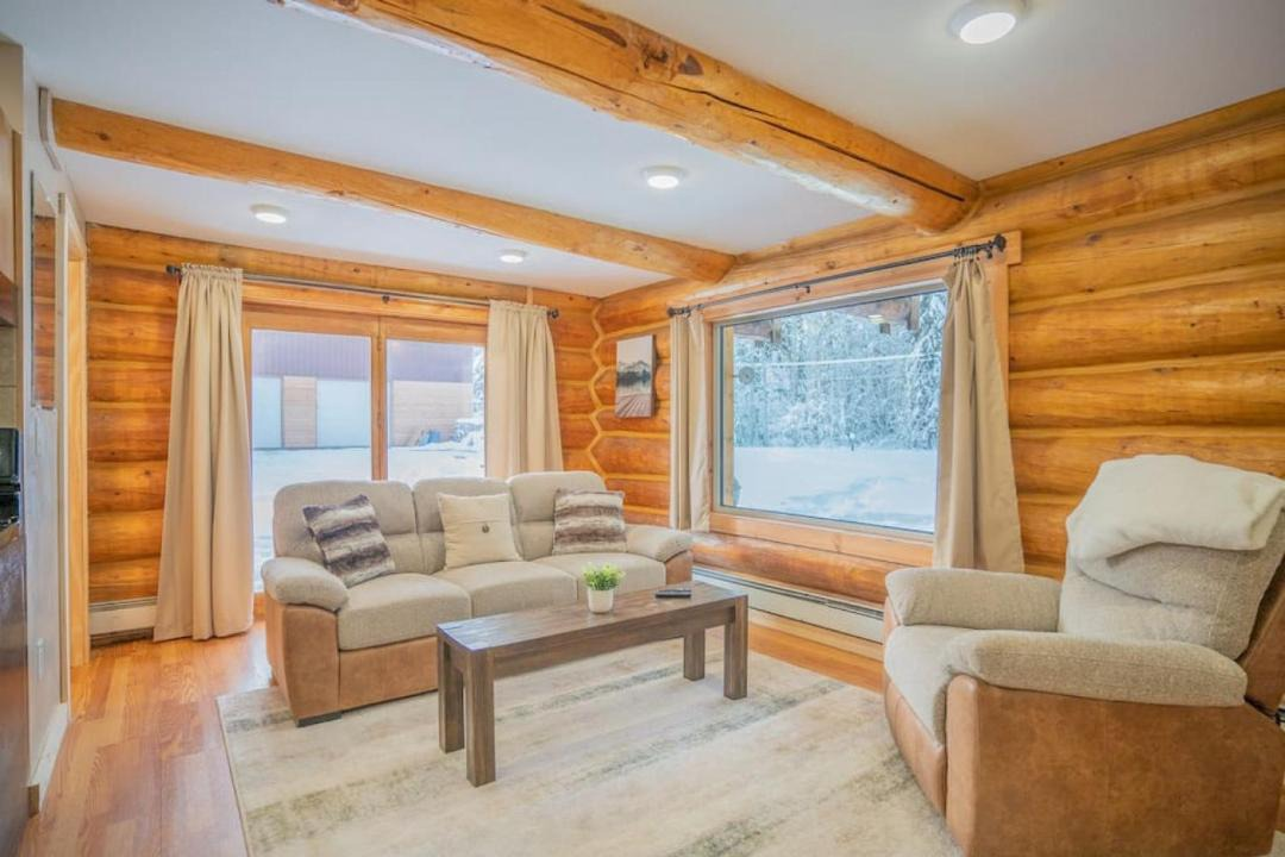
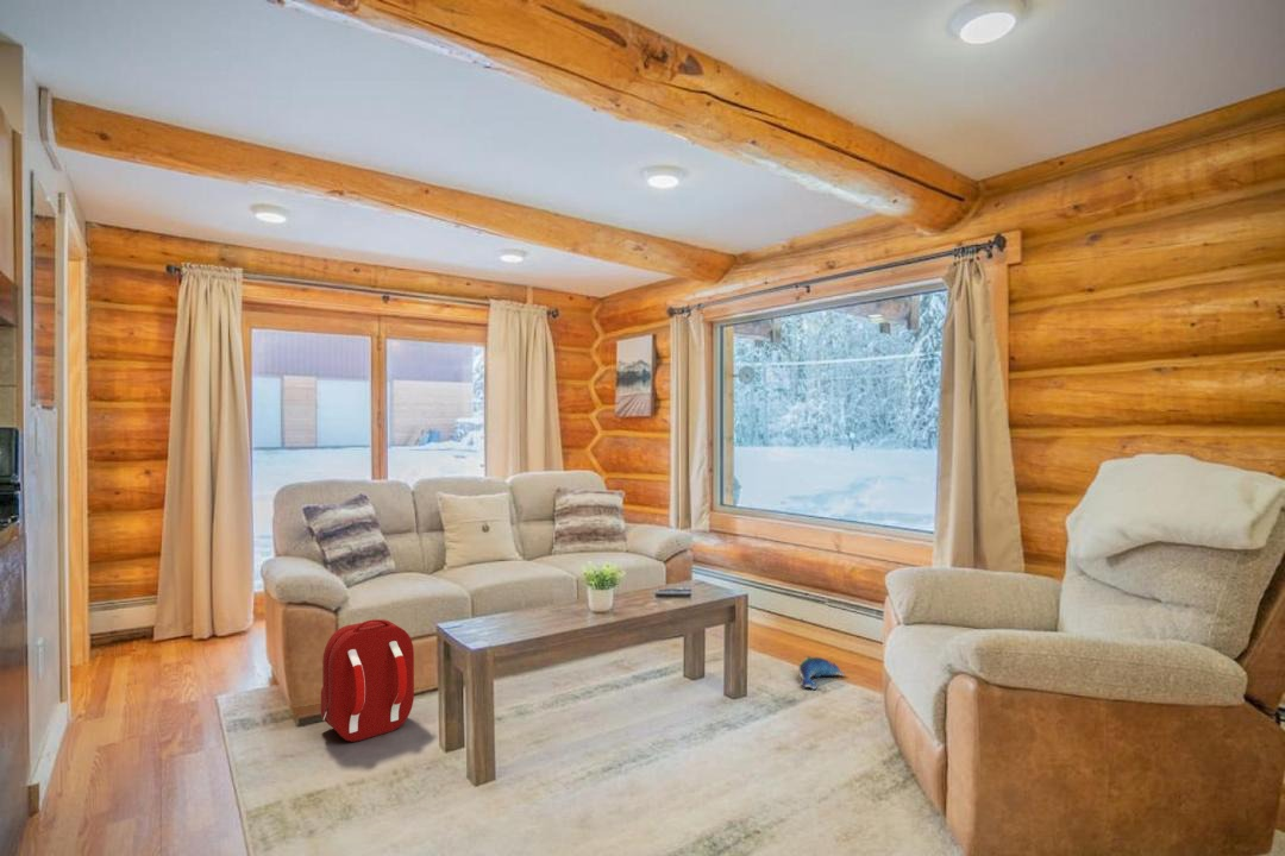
+ plush toy (816, 669)
+ backpack (368, 675)
